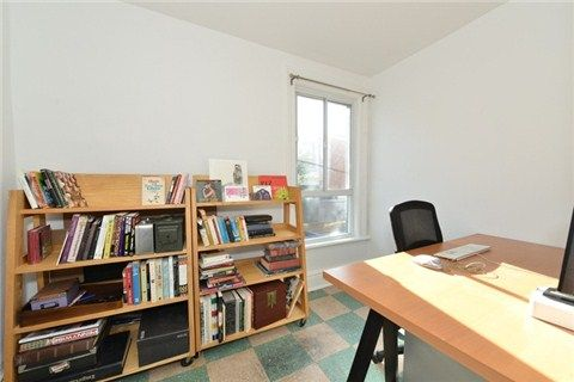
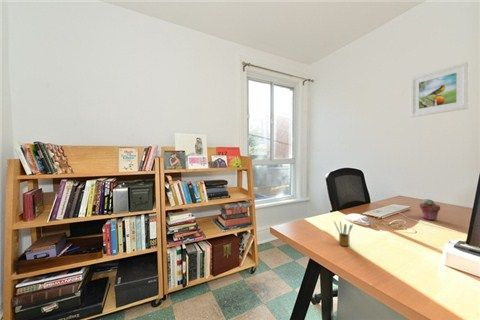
+ pencil box (343, 232)
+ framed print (436, 91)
+ potted succulent (429, 208)
